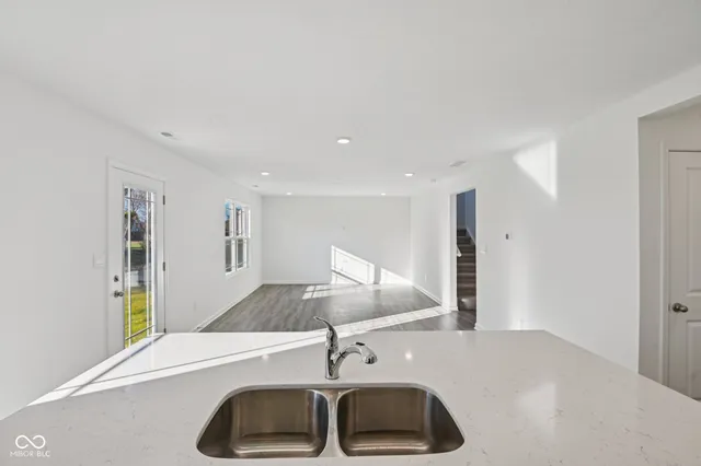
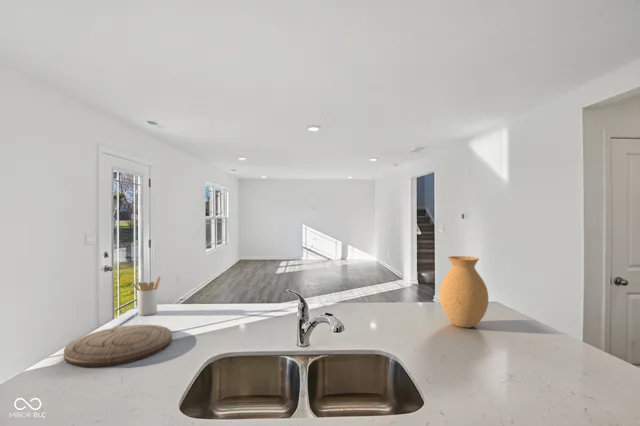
+ vase (463, 291)
+ cutting board (121, 343)
+ utensil holder (147, 296)
